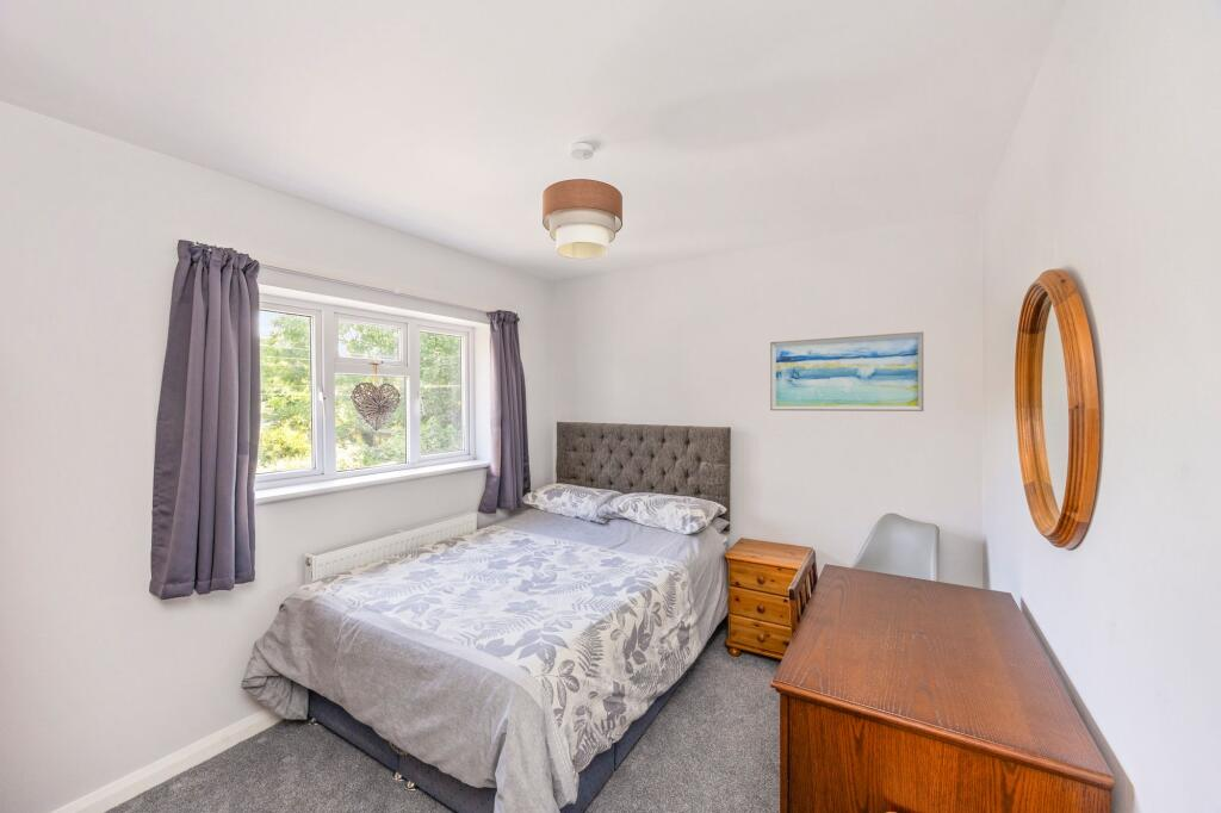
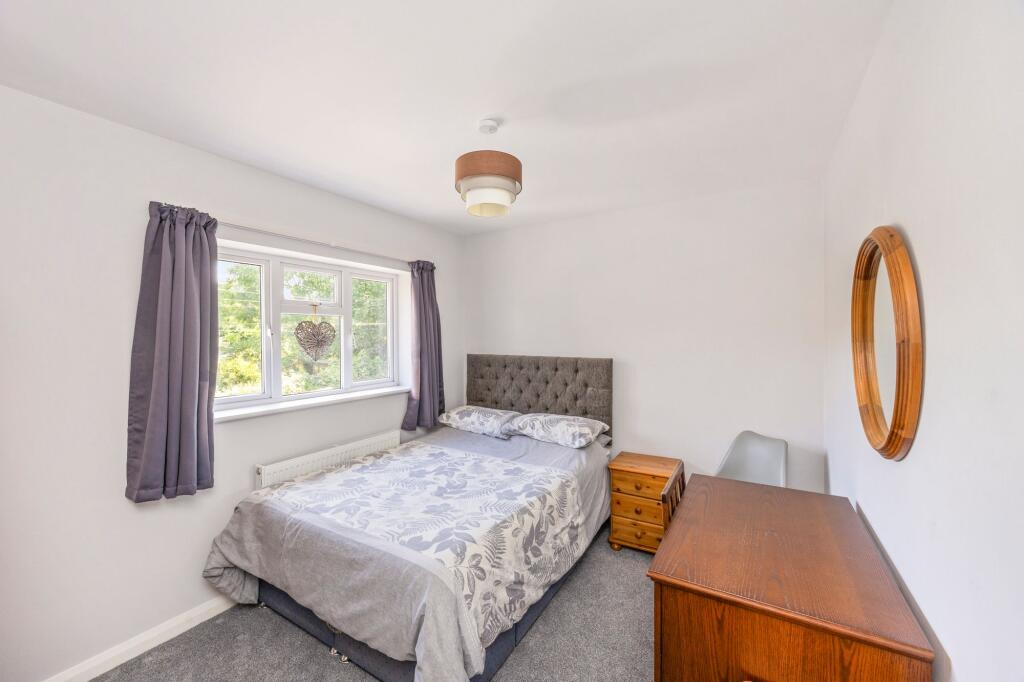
- wall art (841, 373)
